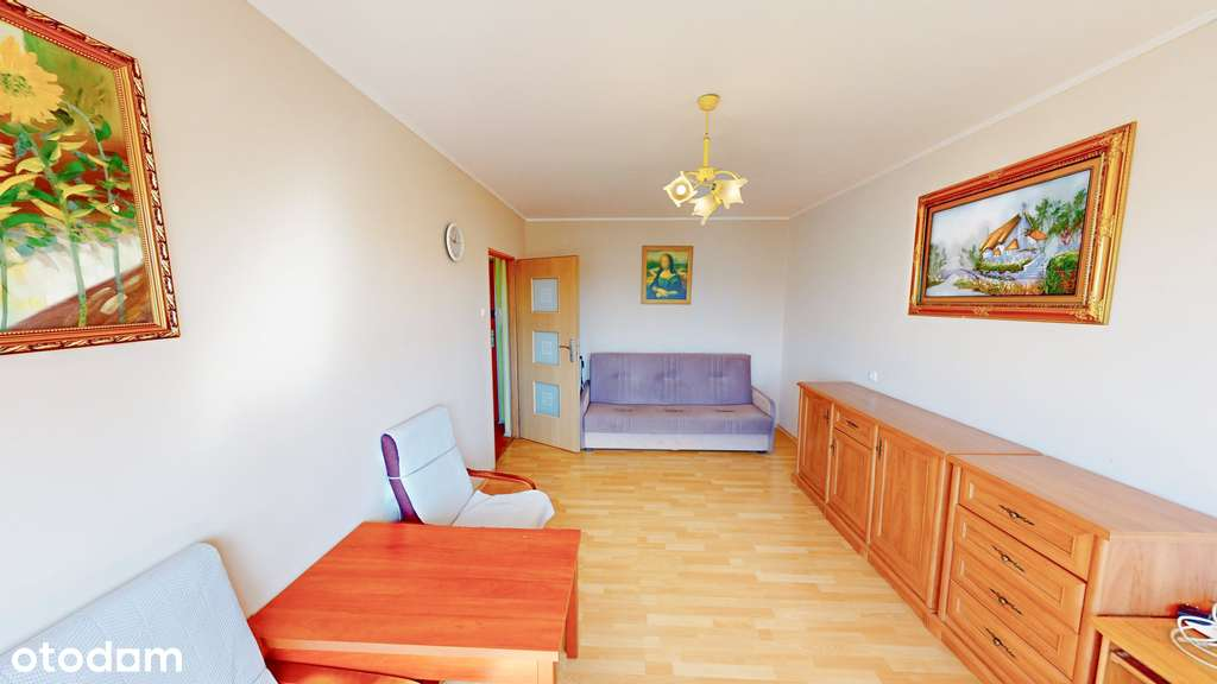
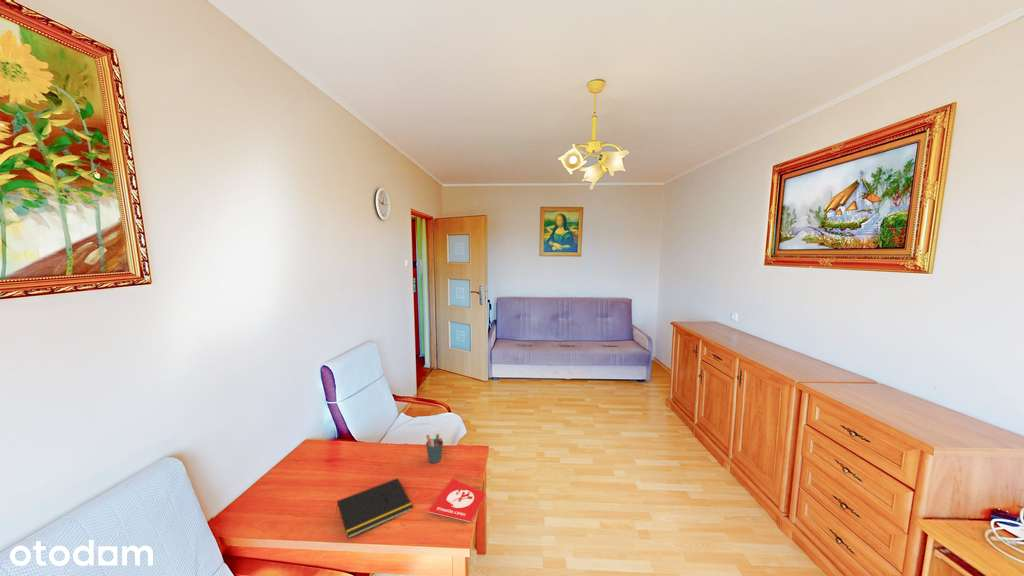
+ pen holder (434, 446)
+ notepad (375, 505)
+ book (462, 495)
